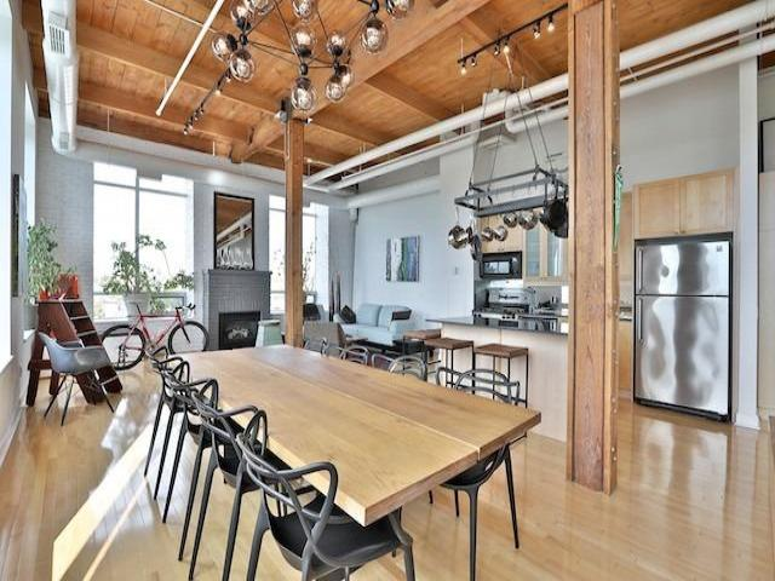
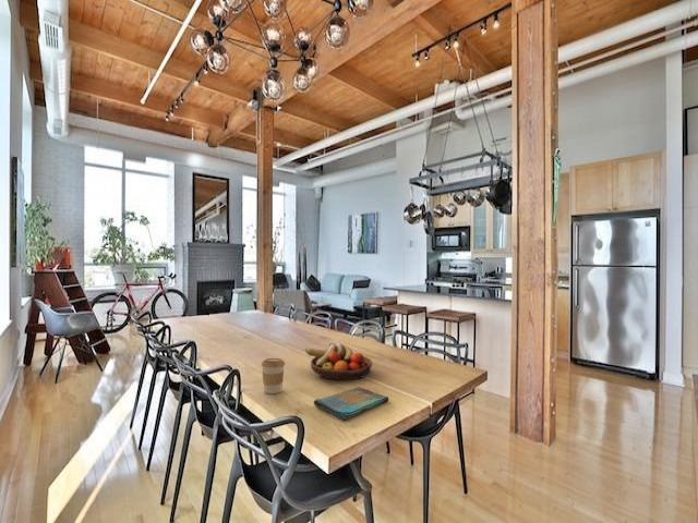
+ coffee cup (273, 374)
+ fruit bowl (340, 358)
+ dish towel (351, 400)
